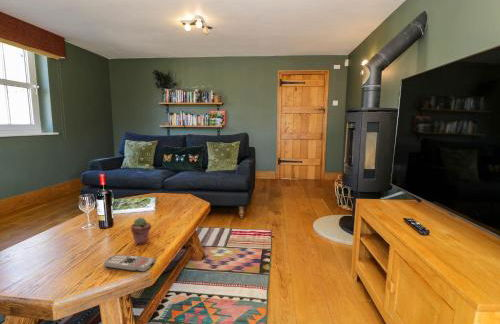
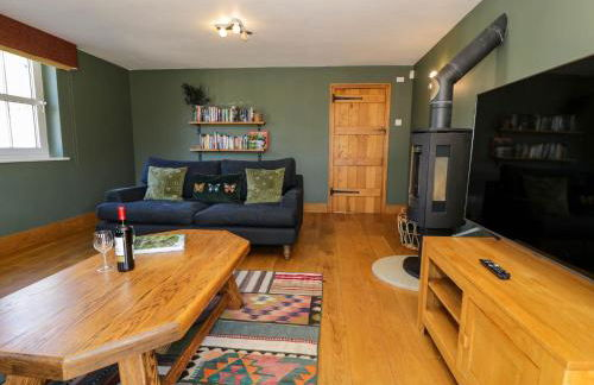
- potted succulent (140, 229)
- remote control (129, 262)
